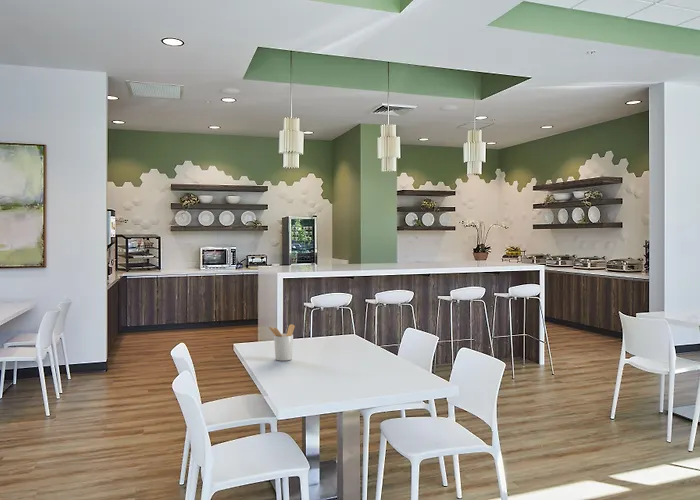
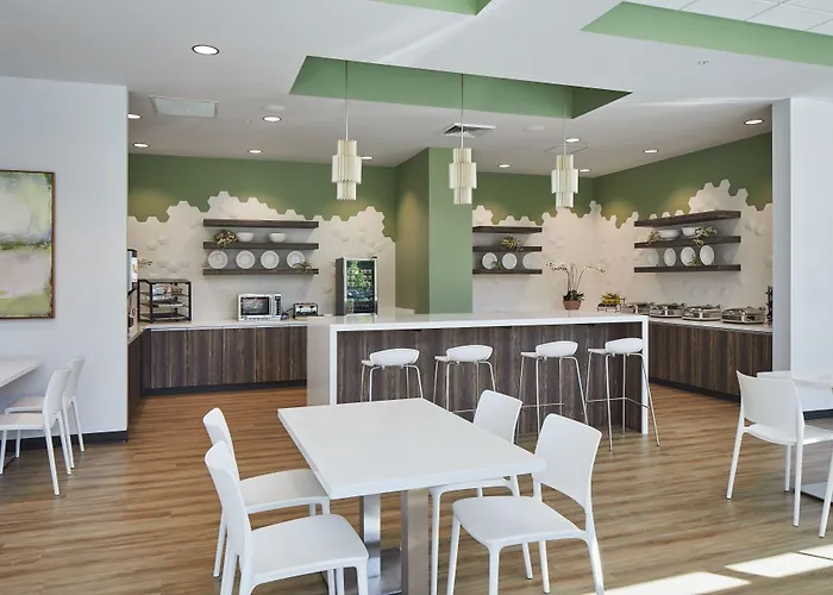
- utensil holder (280, 341)
